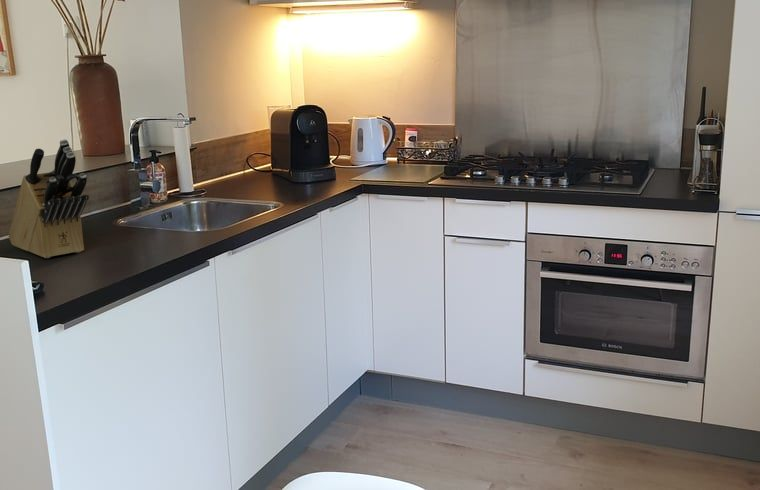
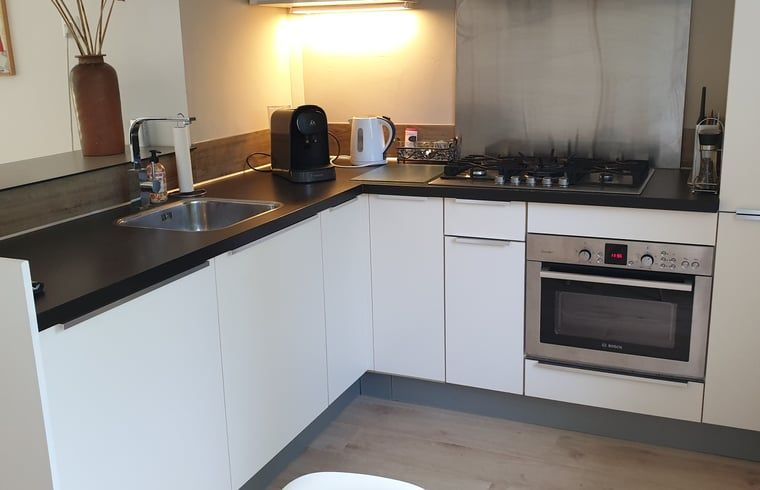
- knife block (45, 195)
